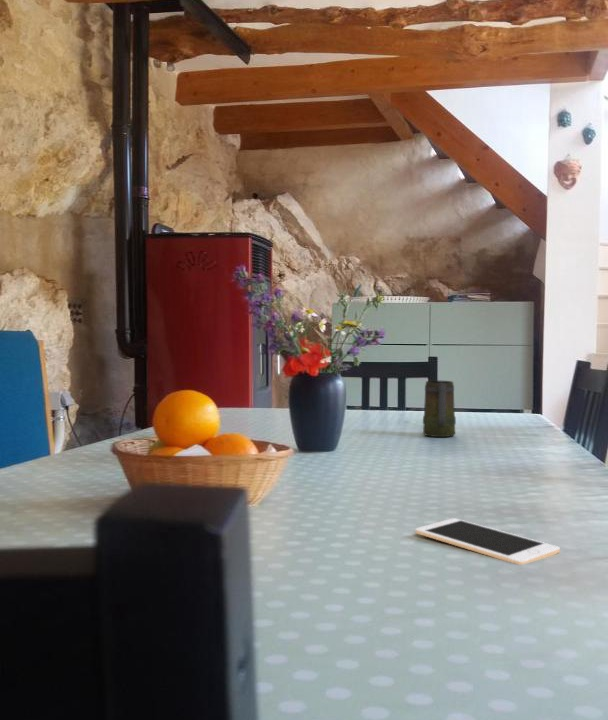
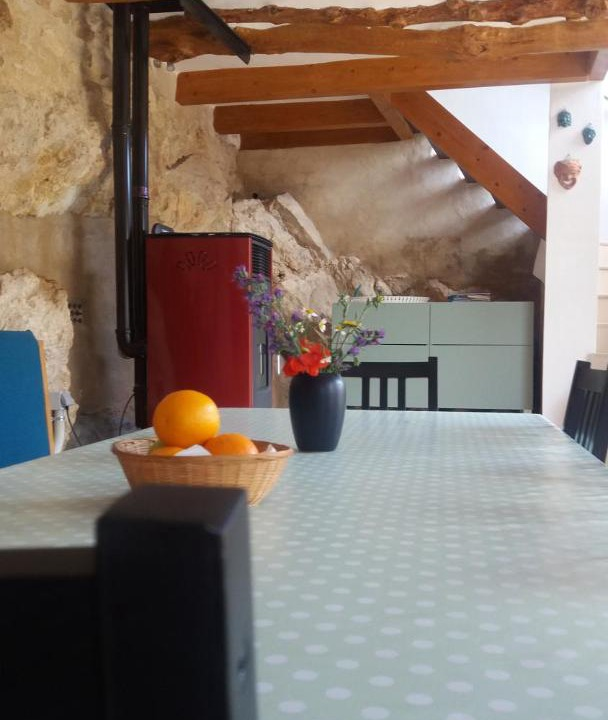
- mug (439, 408)
- cell phone (484, 540)
